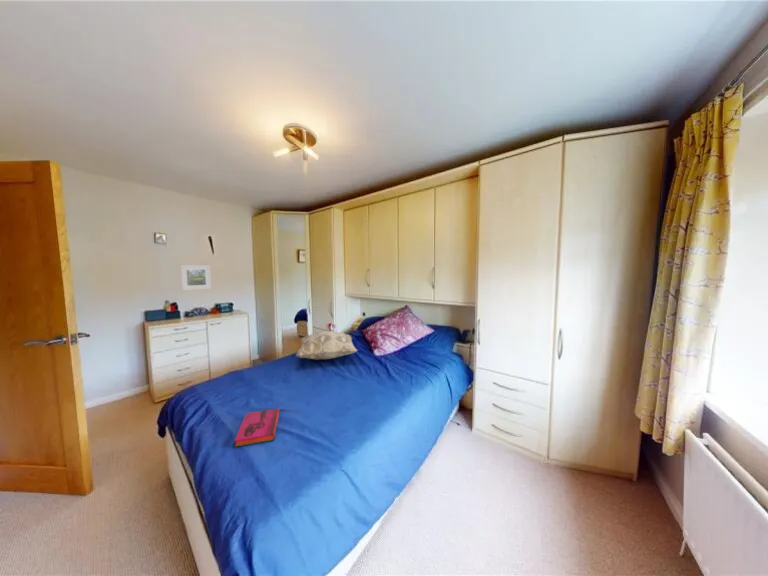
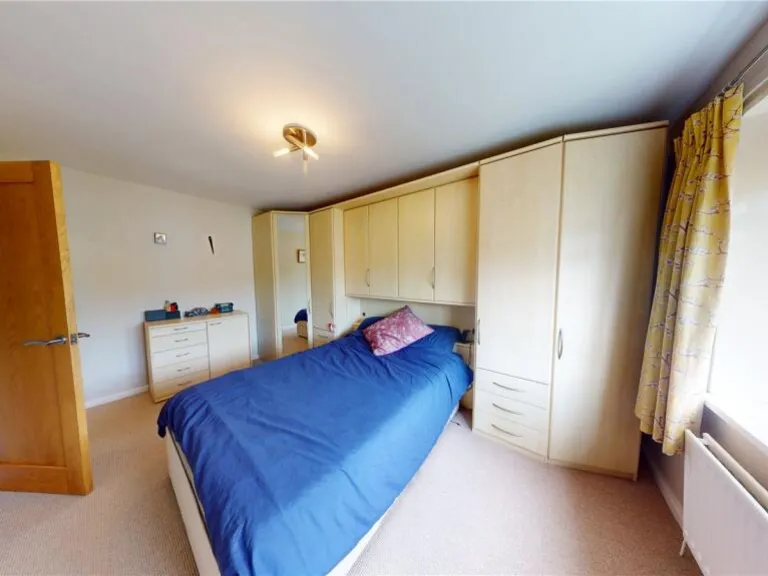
- decorative pillow (327, 344)
- hardback book (259, 425)
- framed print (196, 277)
